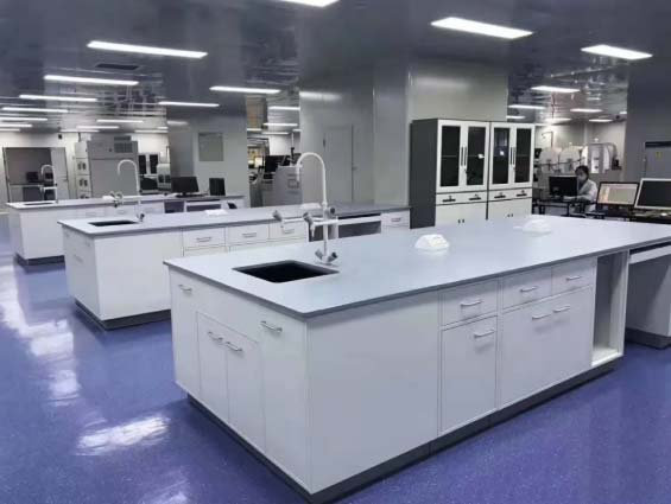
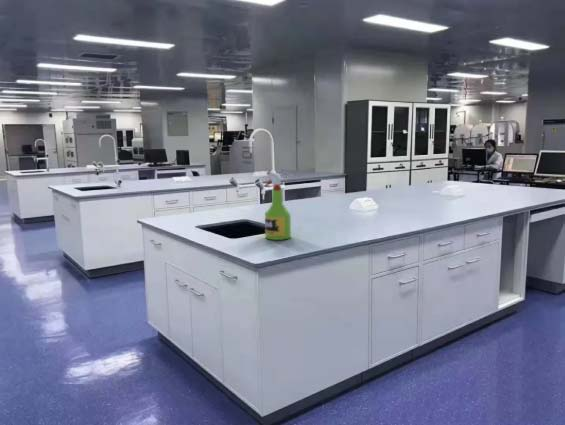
+ spray bottle (274, 204)
